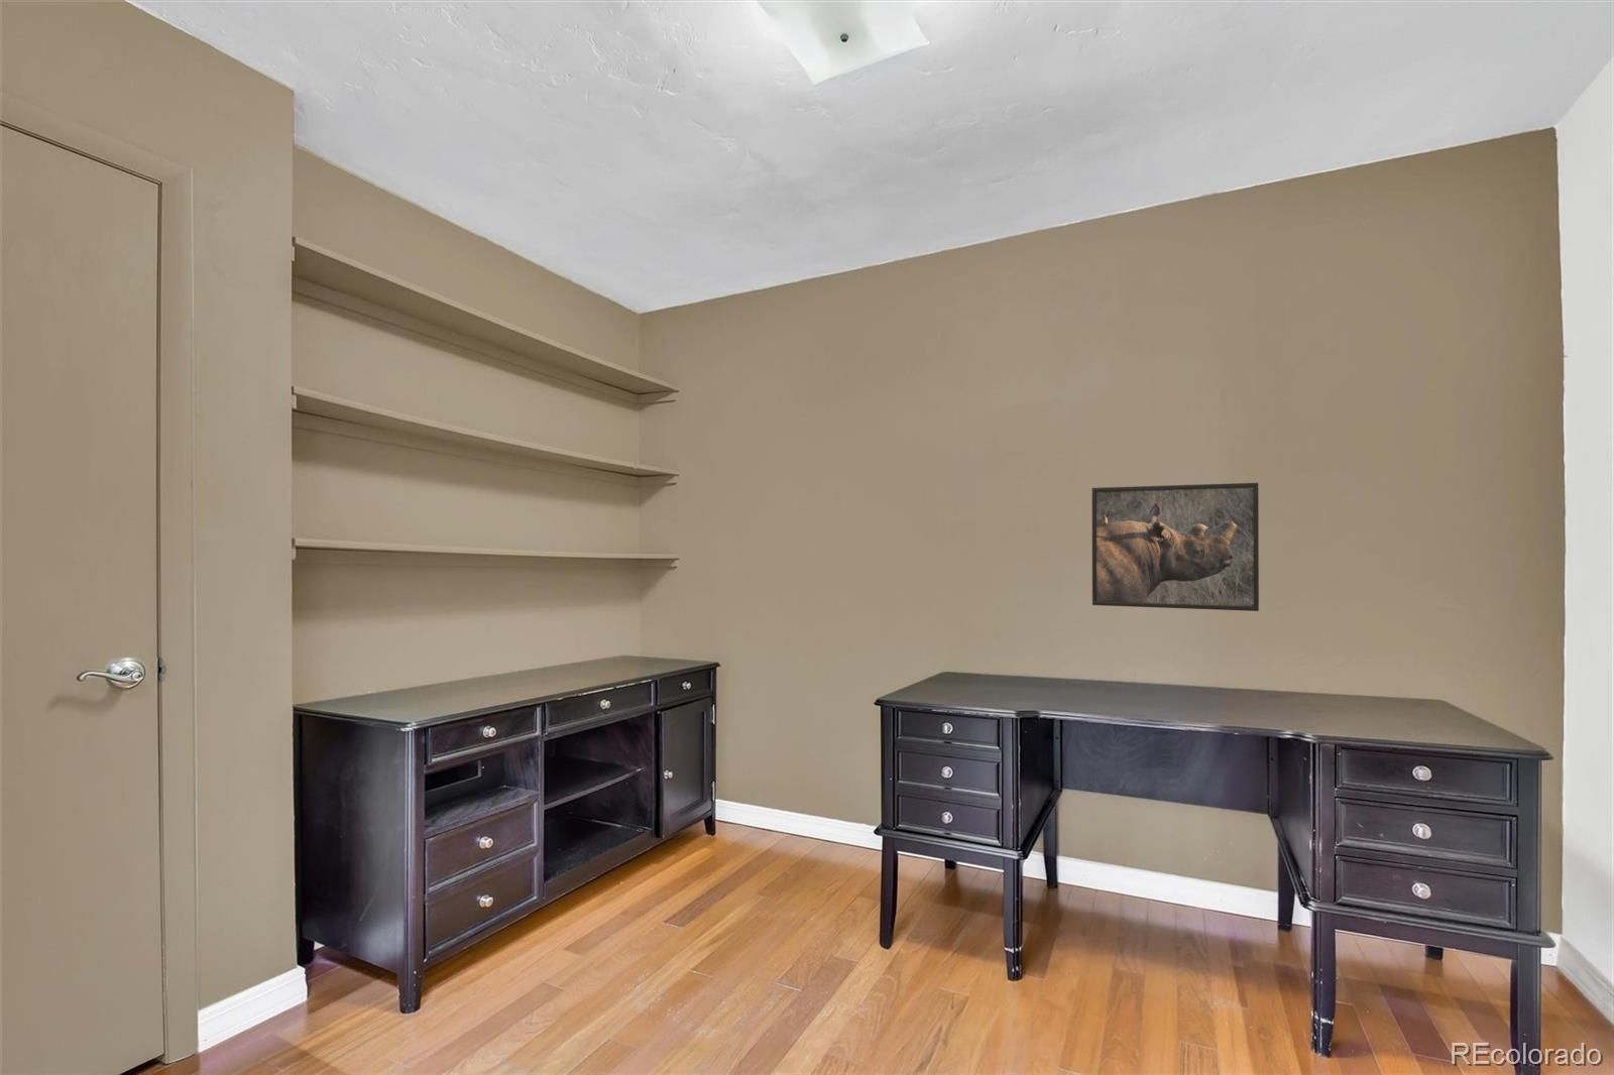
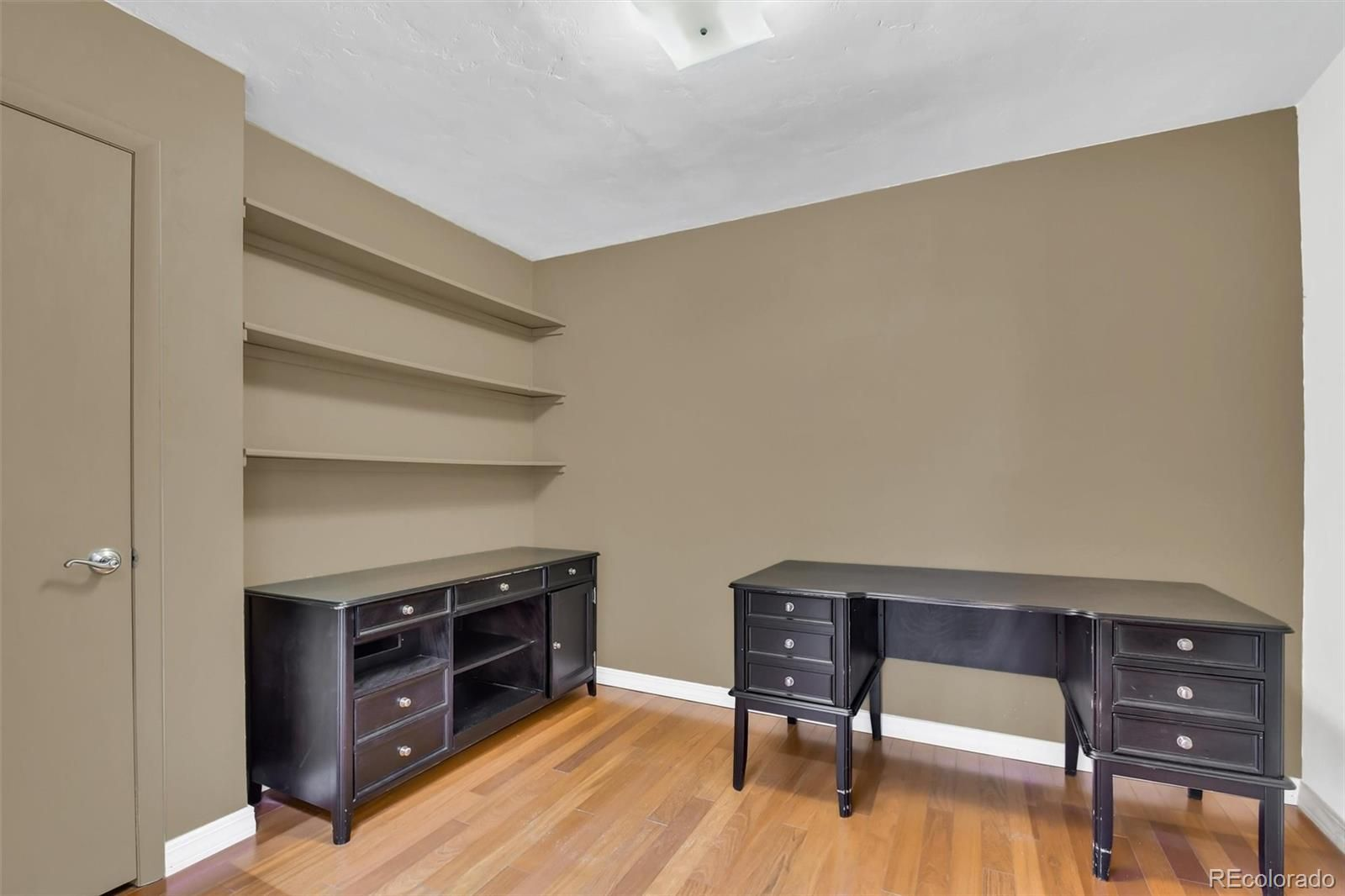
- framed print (1171, 547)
